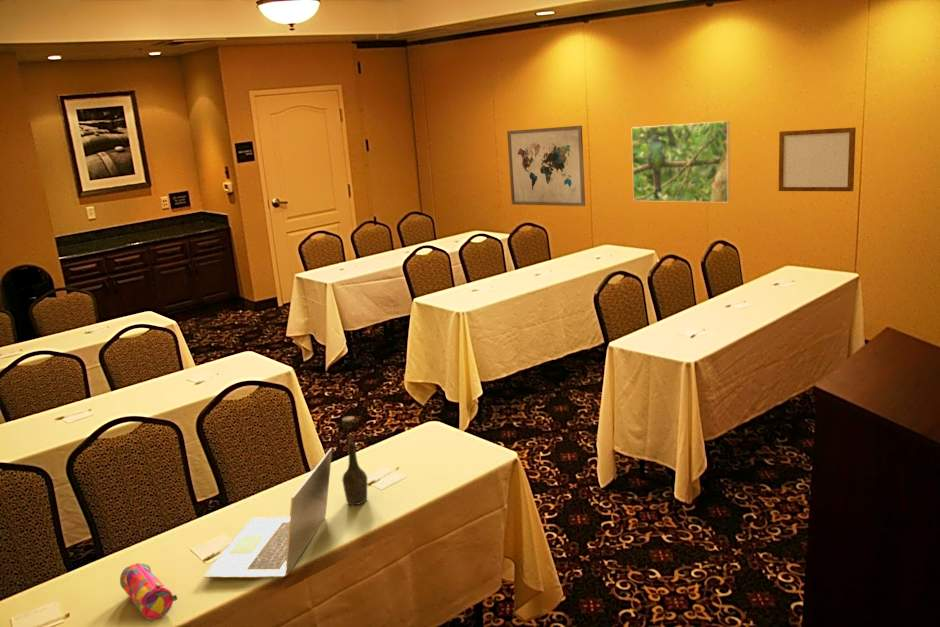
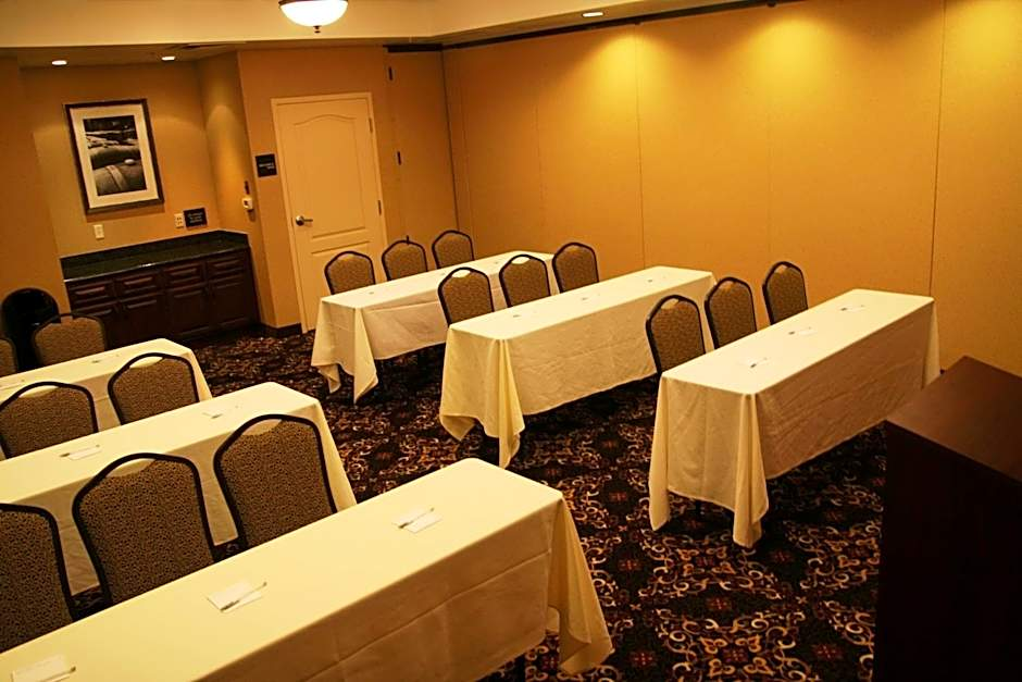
- wall art (544, 167)
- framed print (678, 163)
- writing board (815, 160)
- bottle (352, 460)
- pencil case (146, 588)
- laptop (270, 517)
